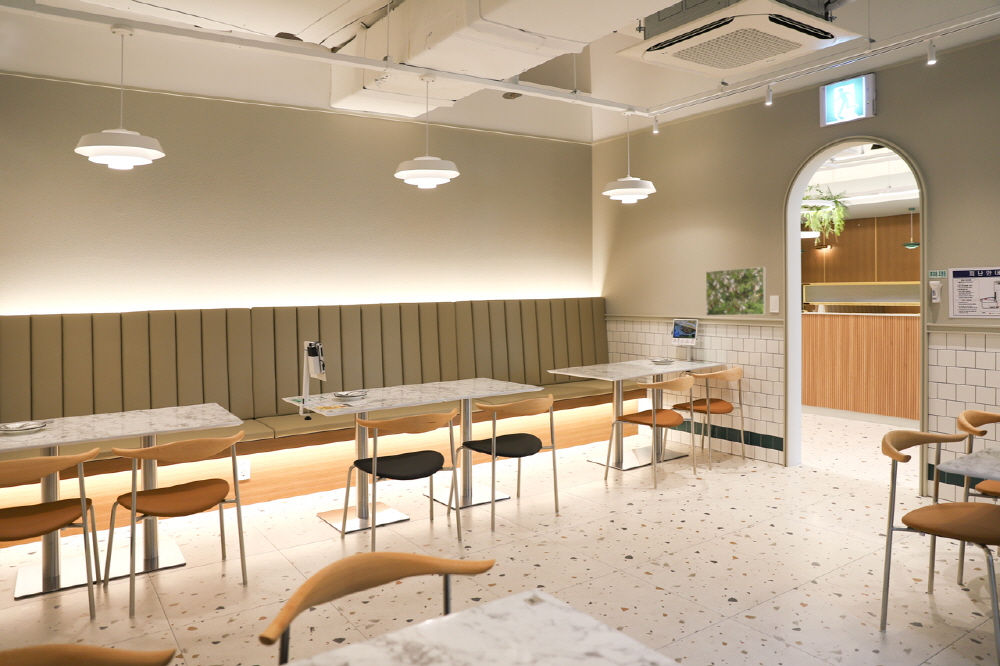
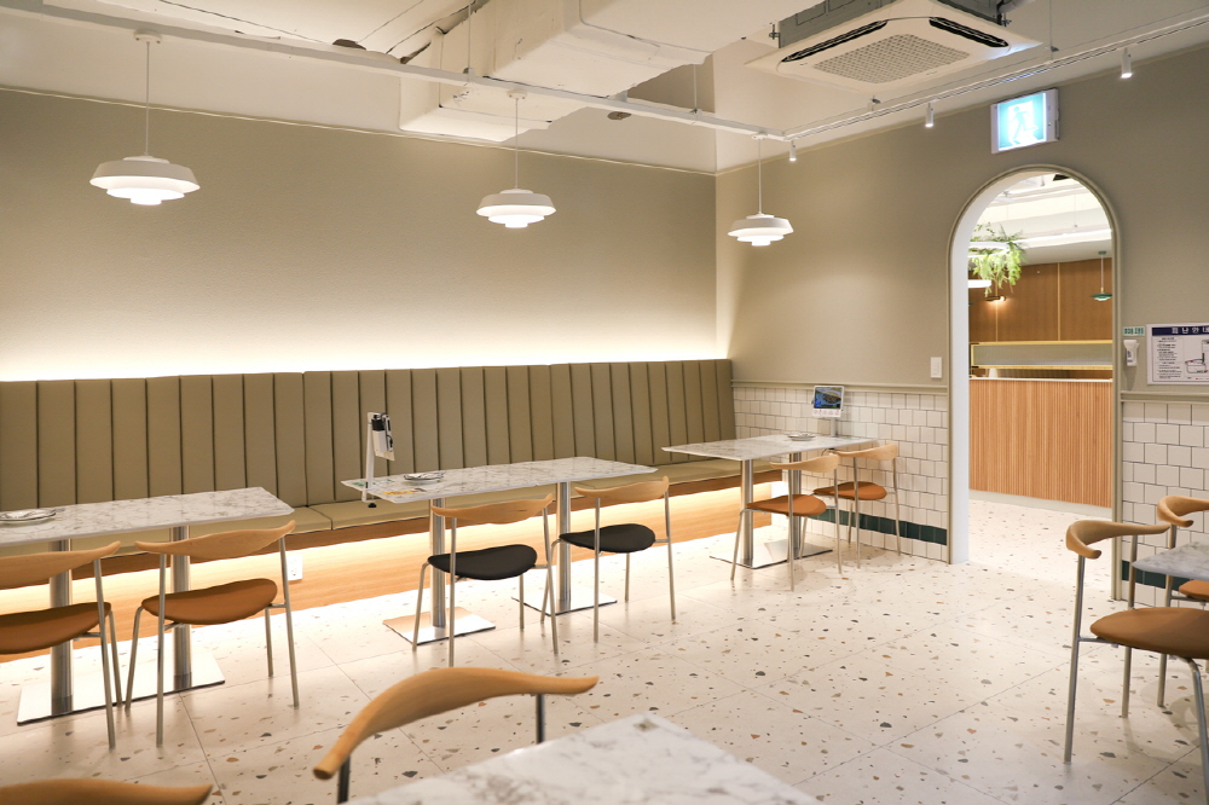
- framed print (734, 292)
